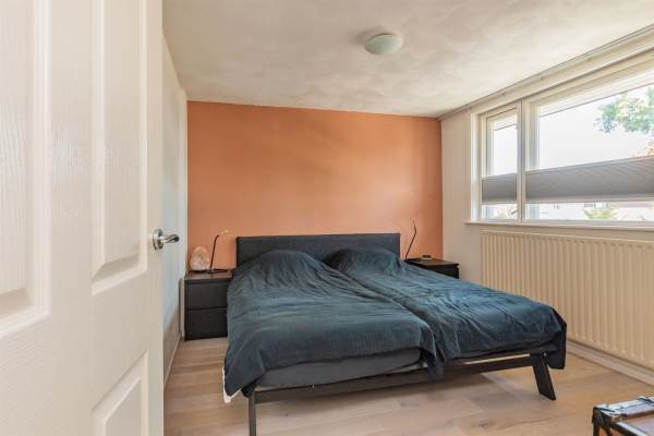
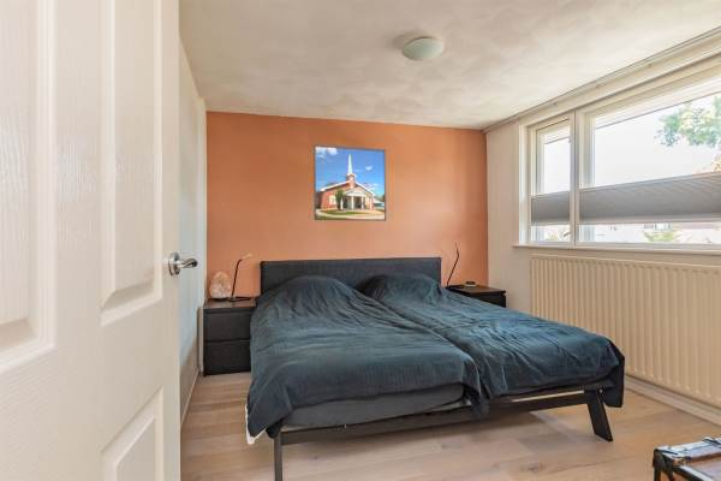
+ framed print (351, 183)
